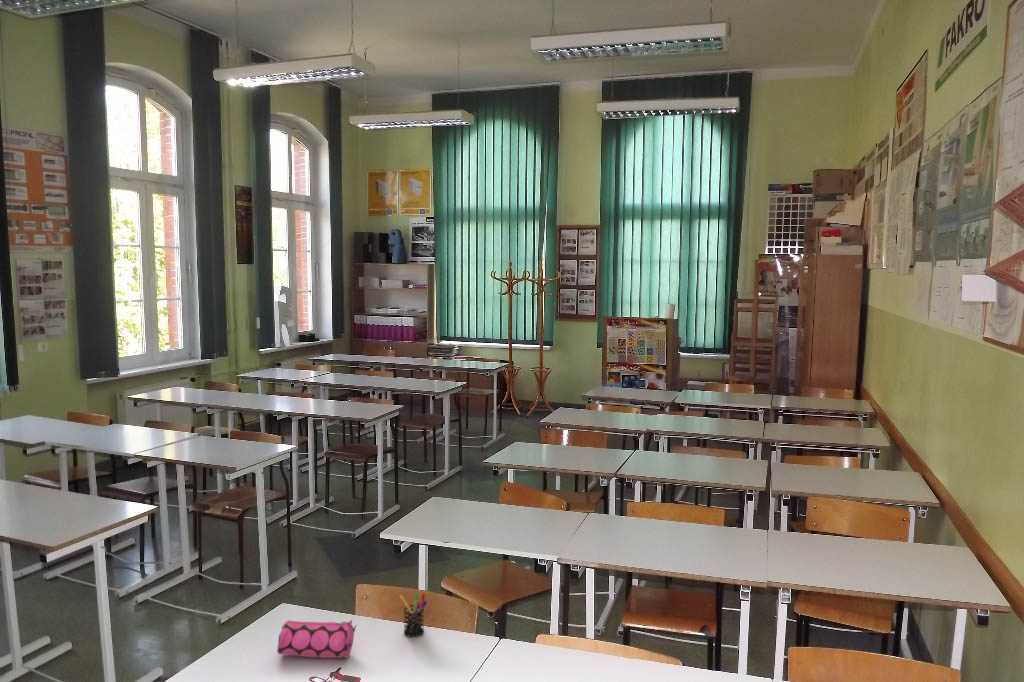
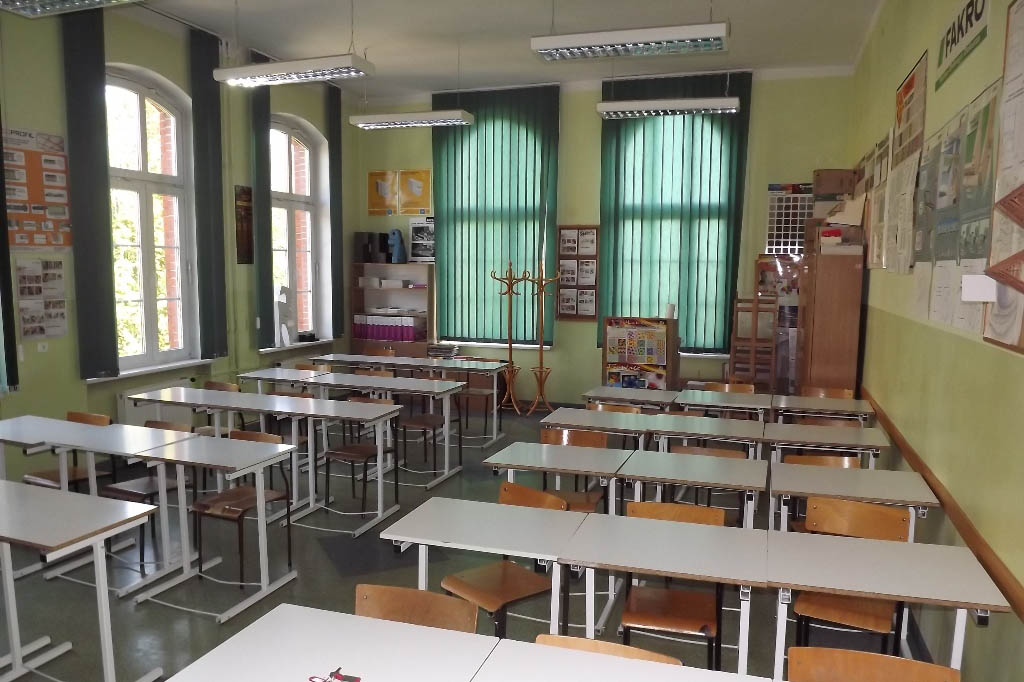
- pen holder (415, 611)
- pencil case (316, 637)
